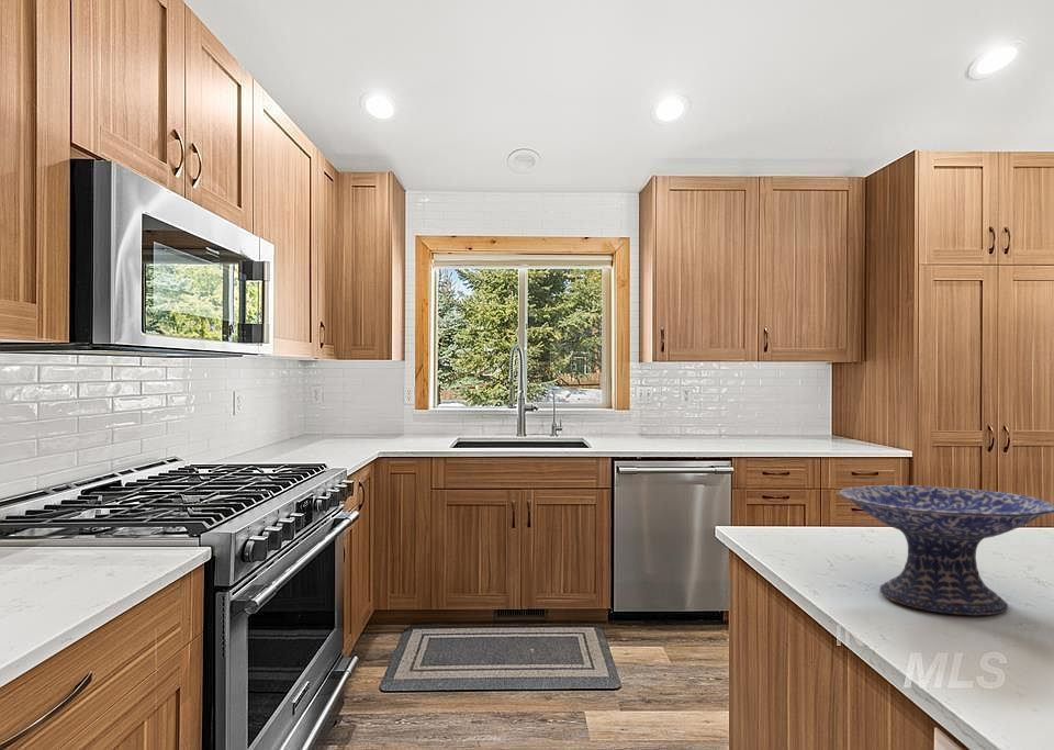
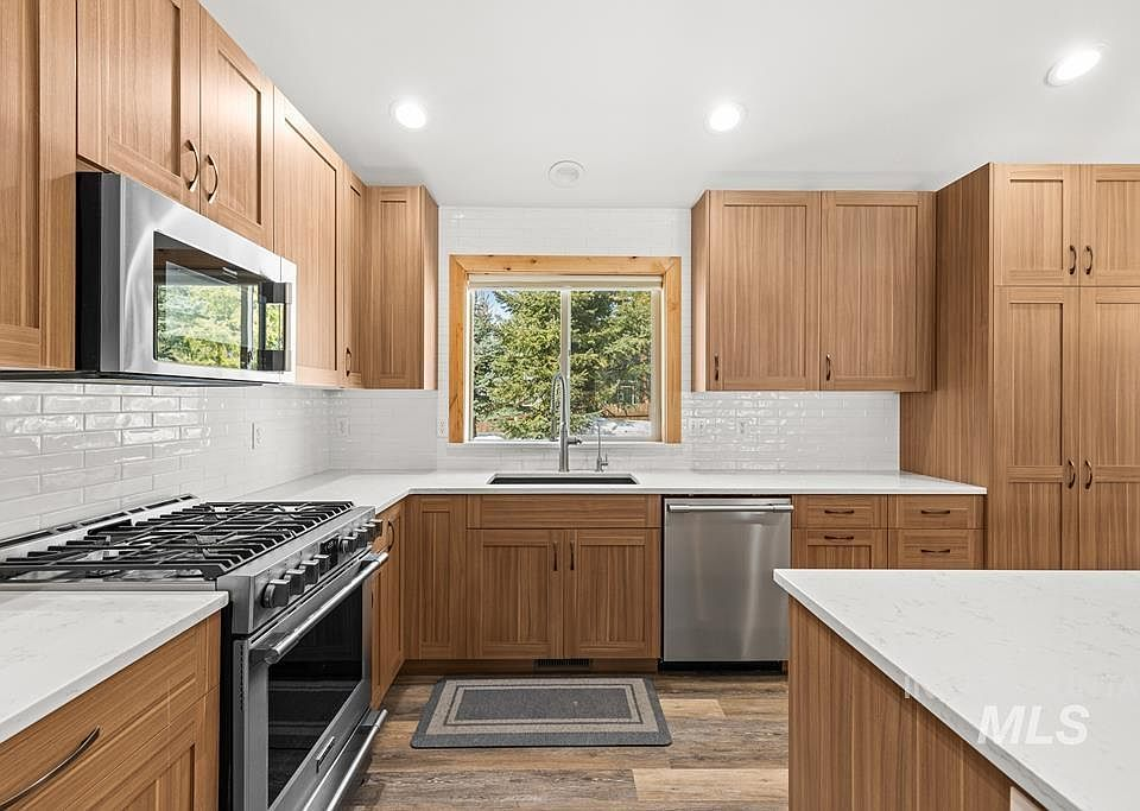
- decorative bowl (940, 546)
